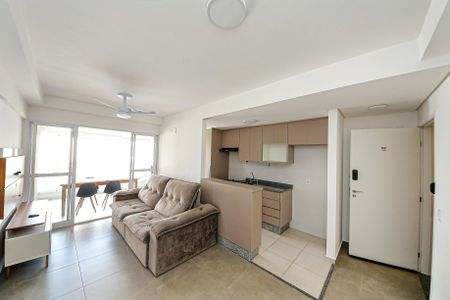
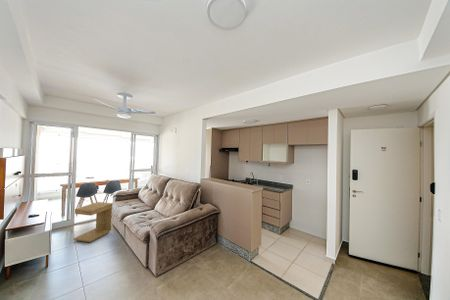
+ side table (96, 221)
